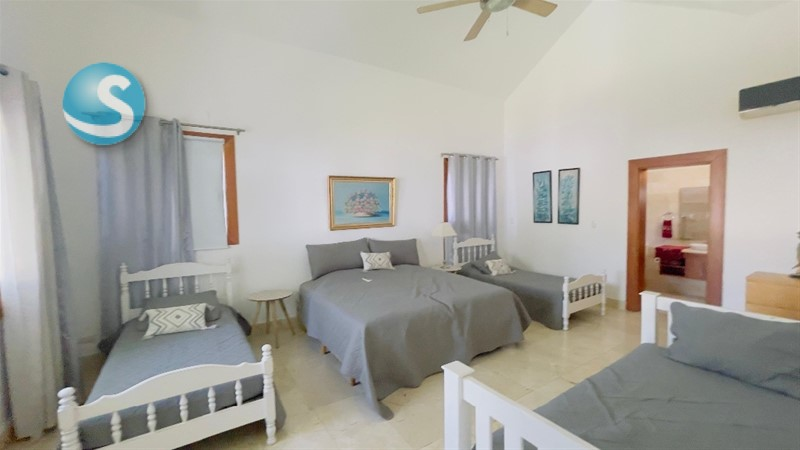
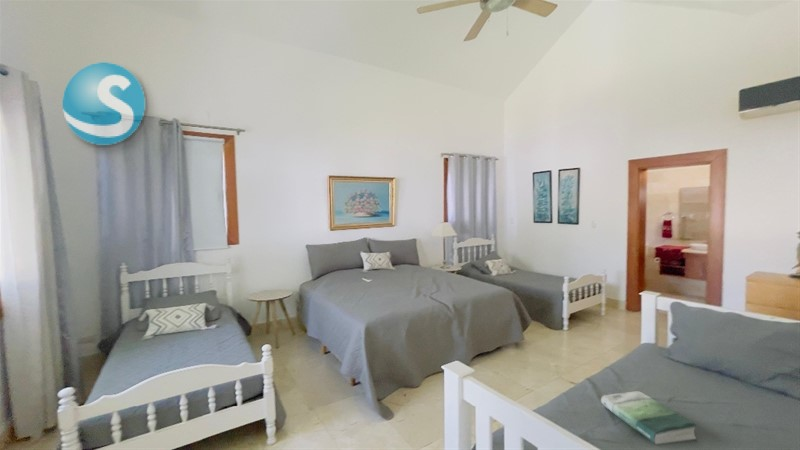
+ book (645, 413)
